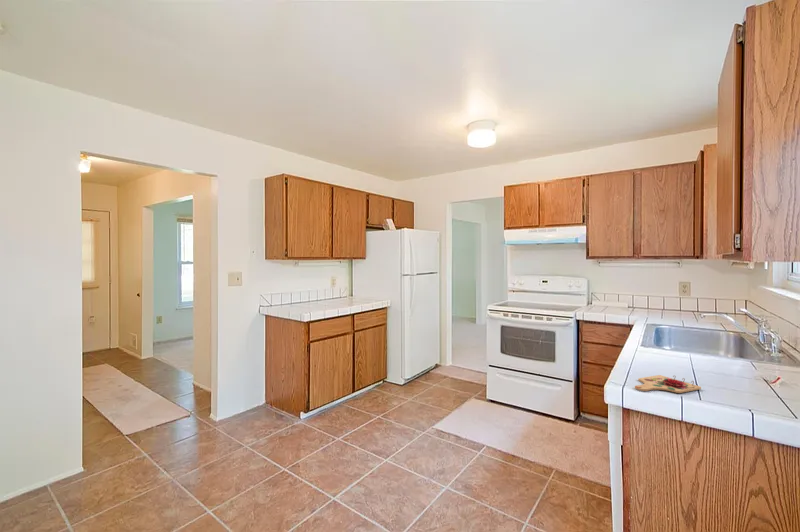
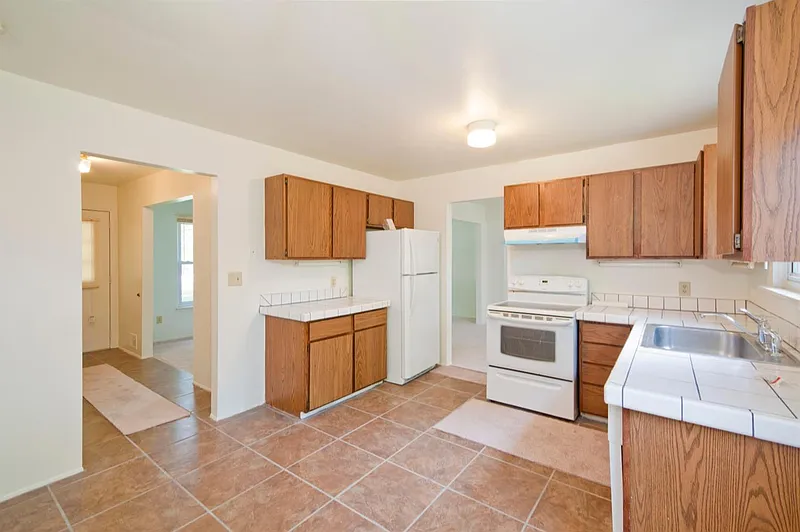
- cutting board (659, 382)
